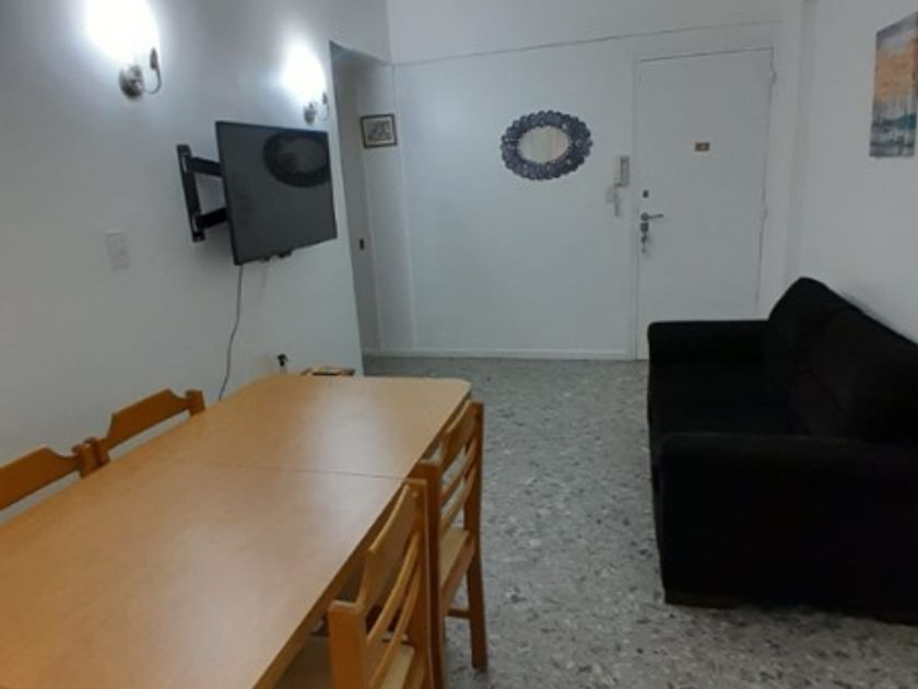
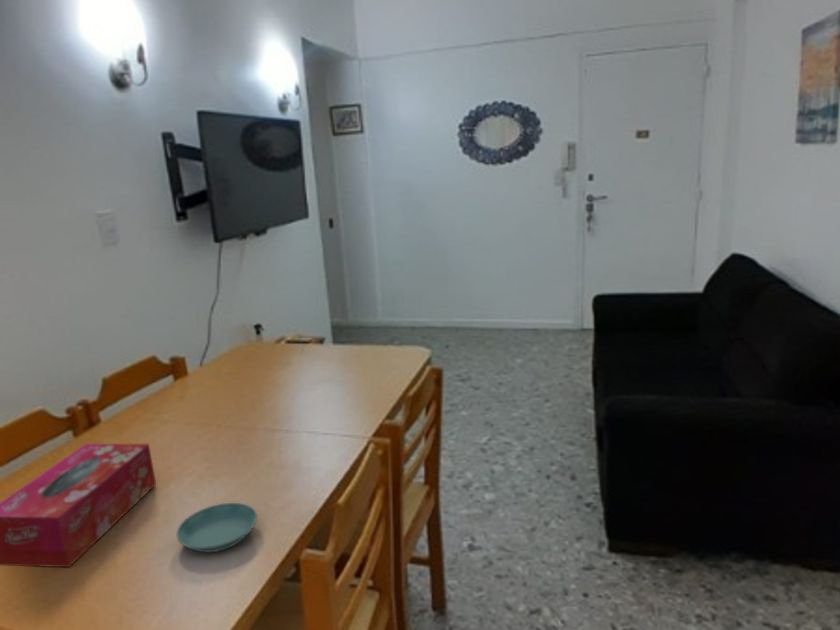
+ tissue box (78, 498)
+ saucer (218, 529)
